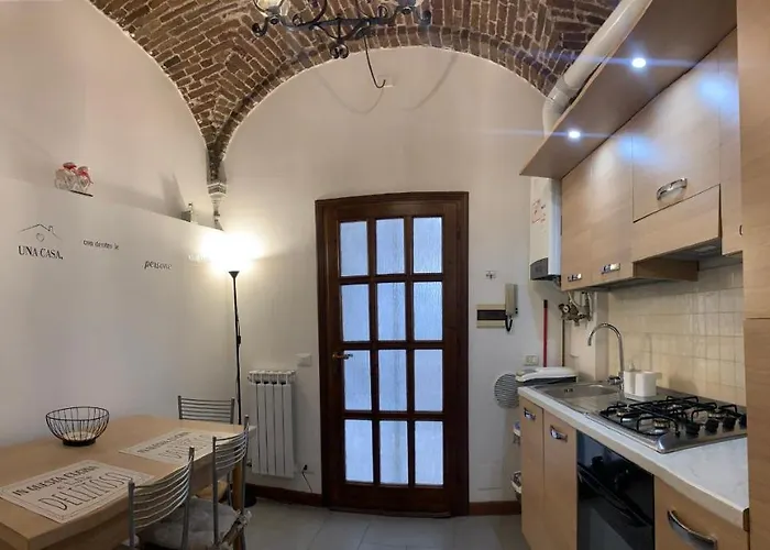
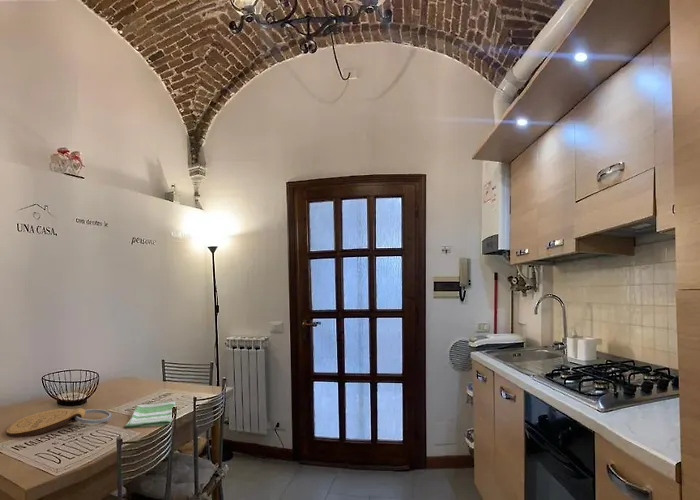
+ dish towel (152, 414)
+ key chain (62, 418)
